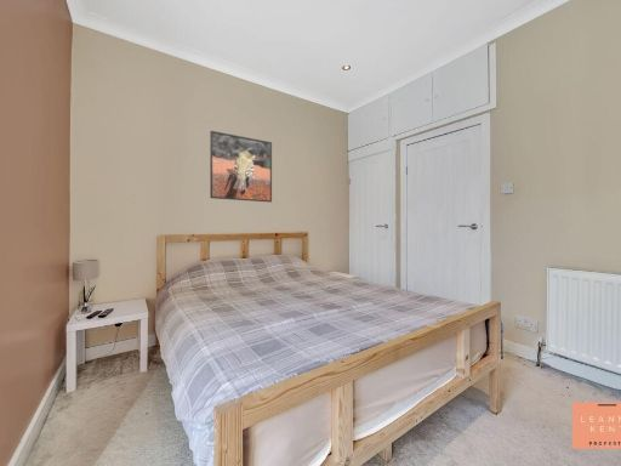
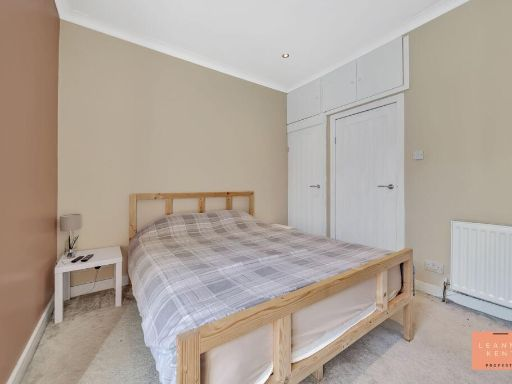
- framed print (243, 167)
